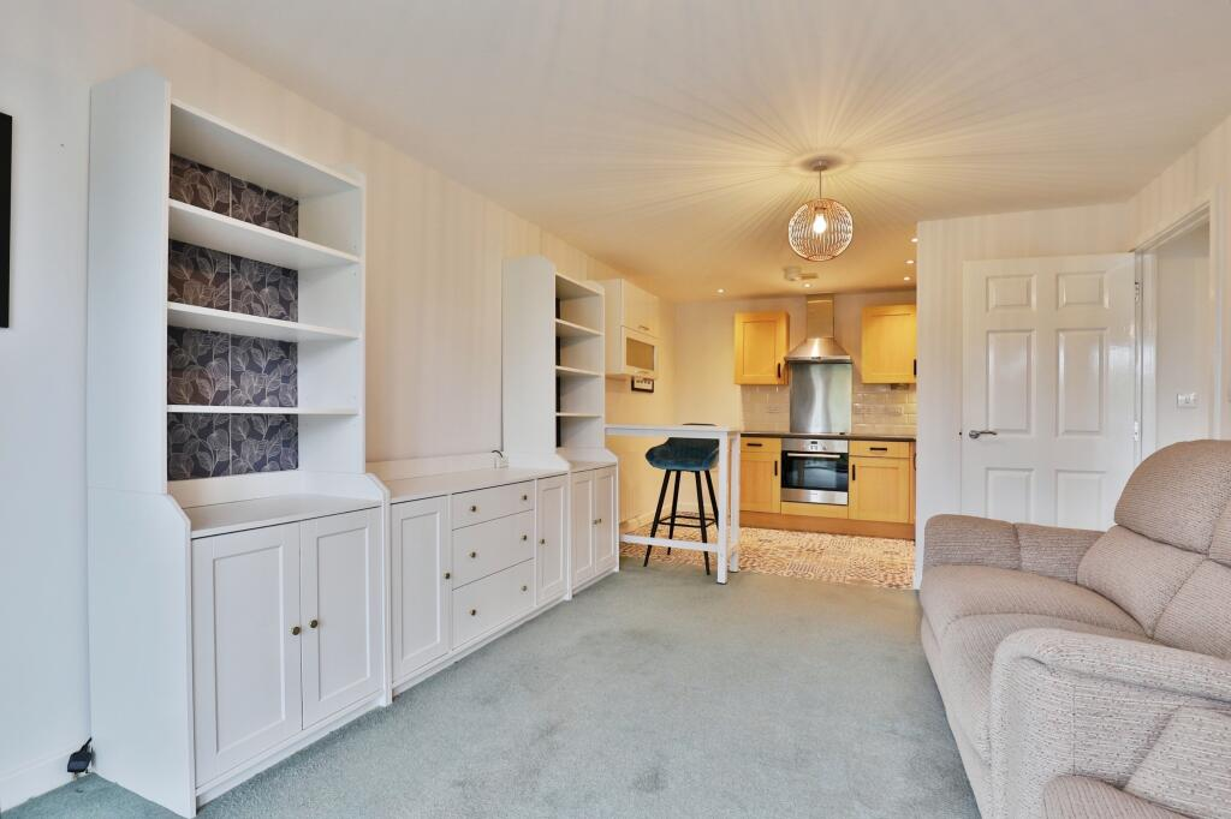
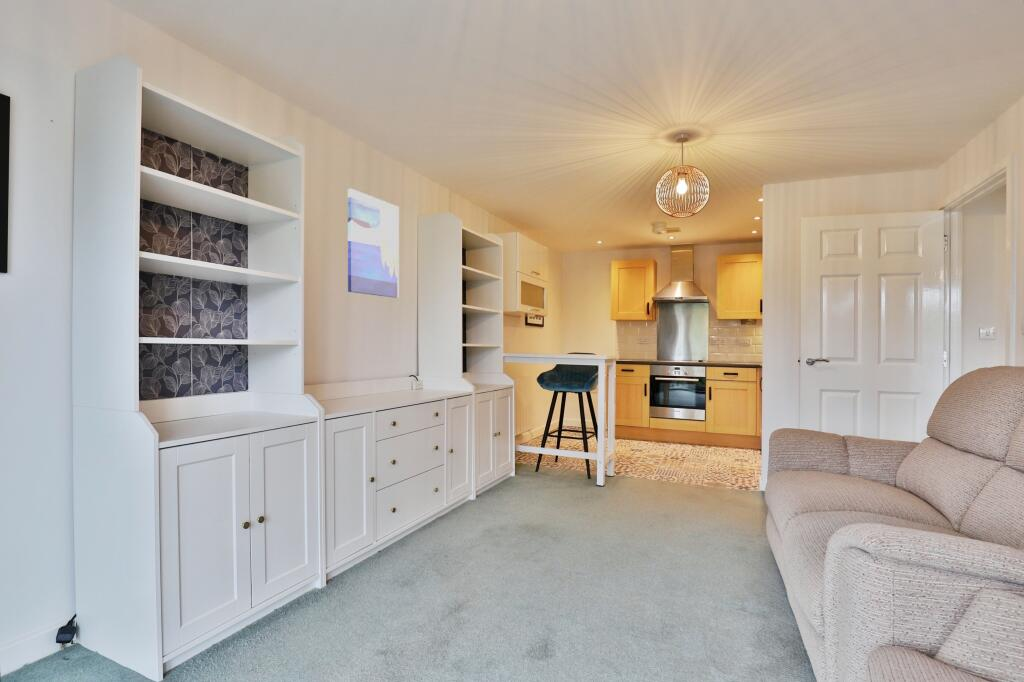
+ wall art (375, 246)
